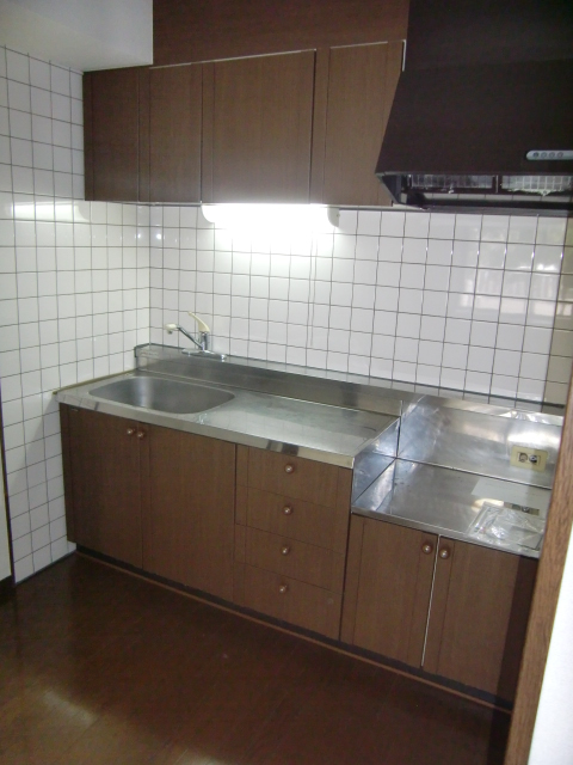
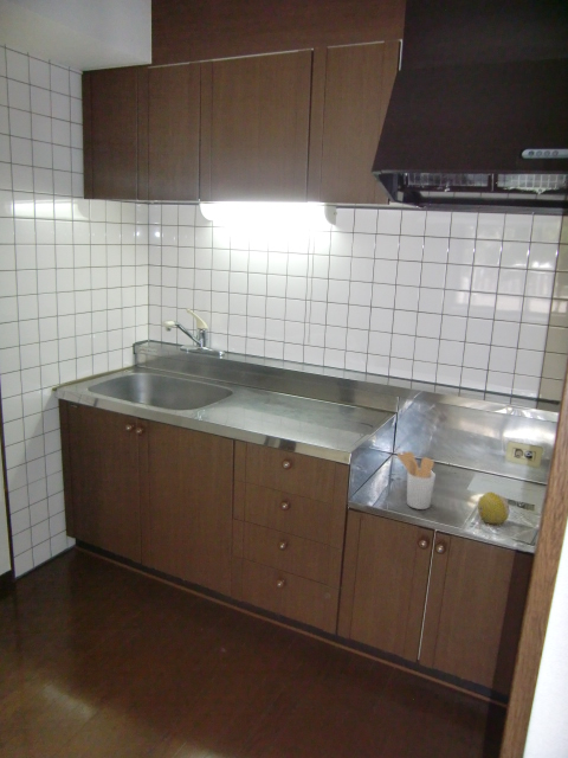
+ fruit (493, 508)
+ utensil holder (414, 478)
